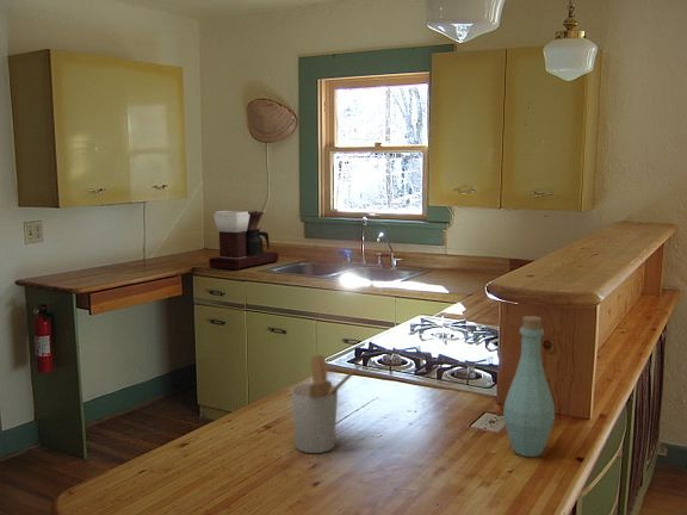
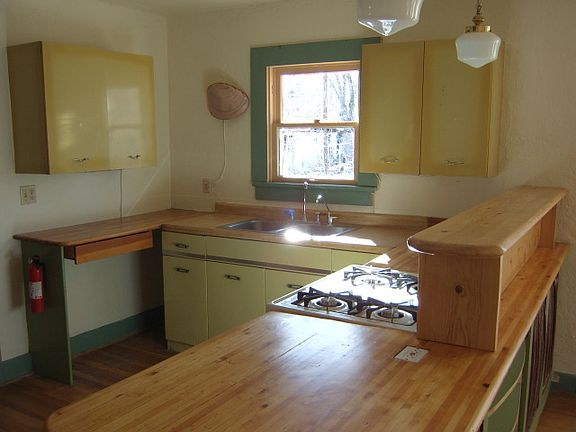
- coffee maker (243, 237)
- utensil holder (327, 404)
- bottle (530, 385)
